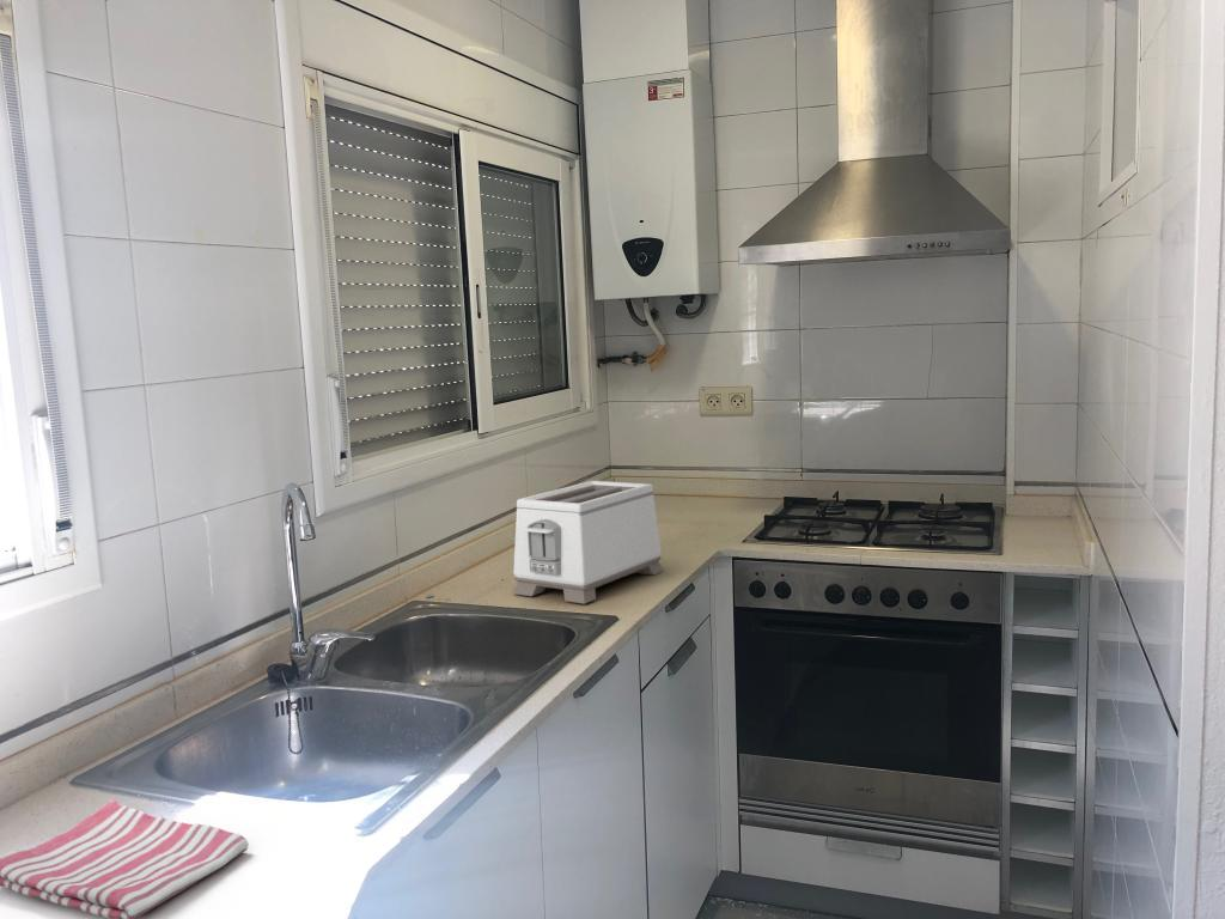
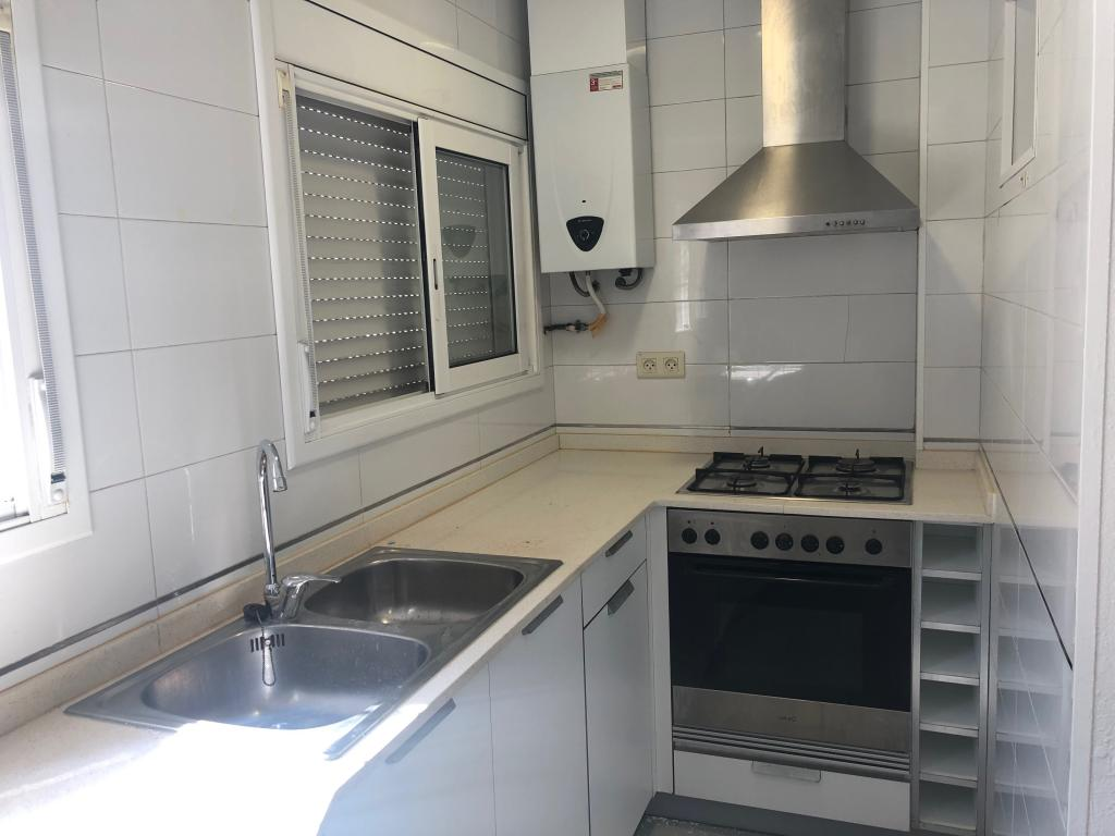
- toaster (584, 538)
- dish towel (120, 856)
